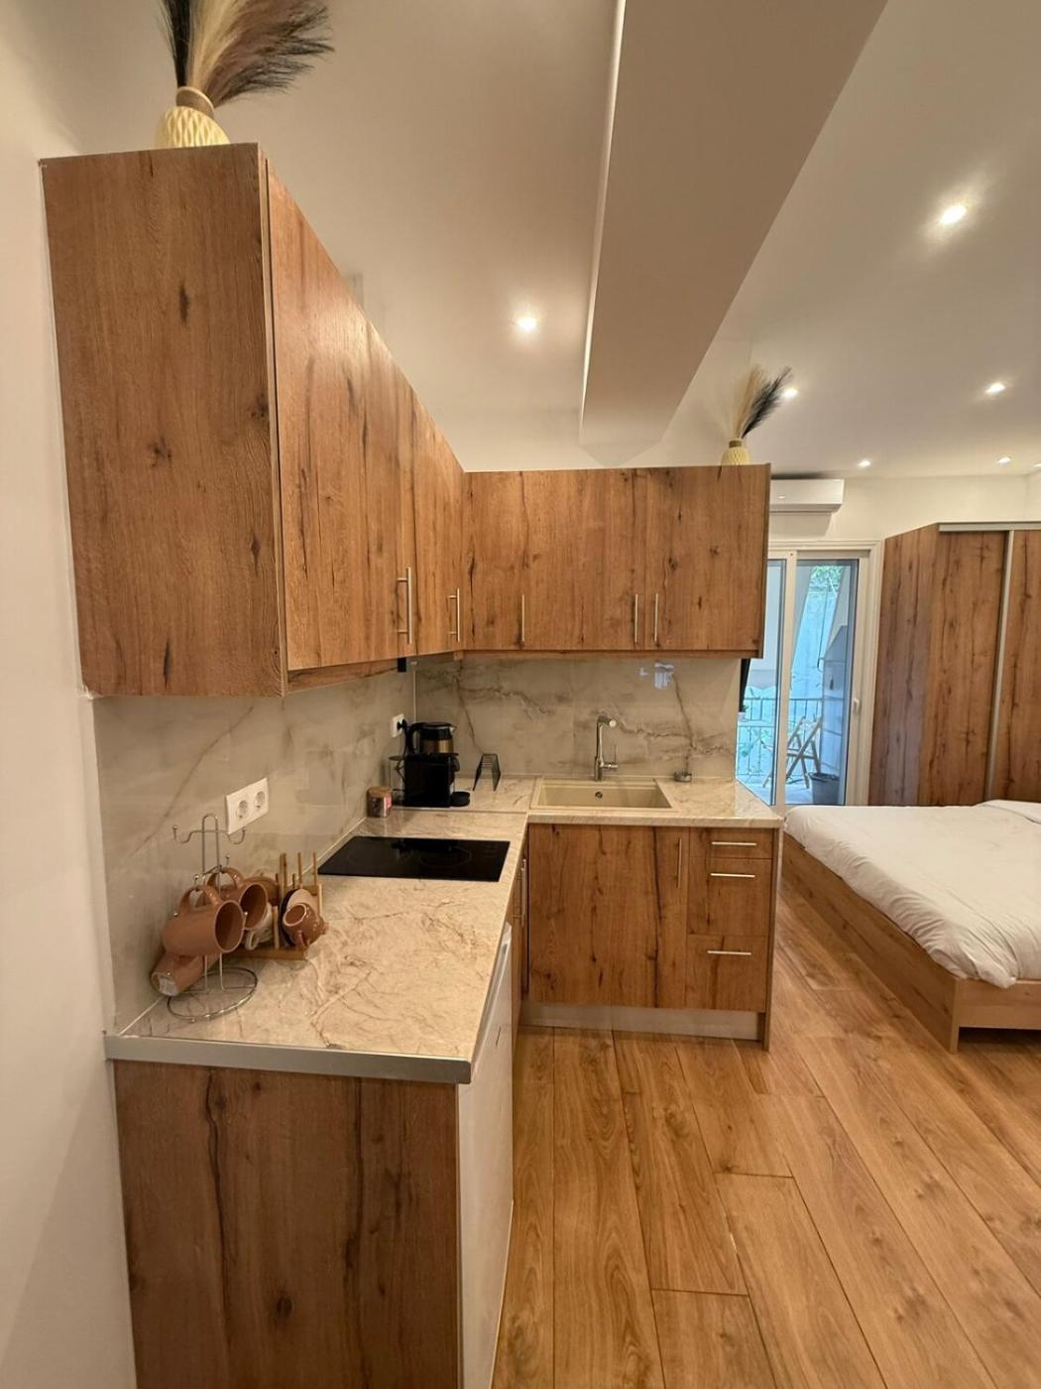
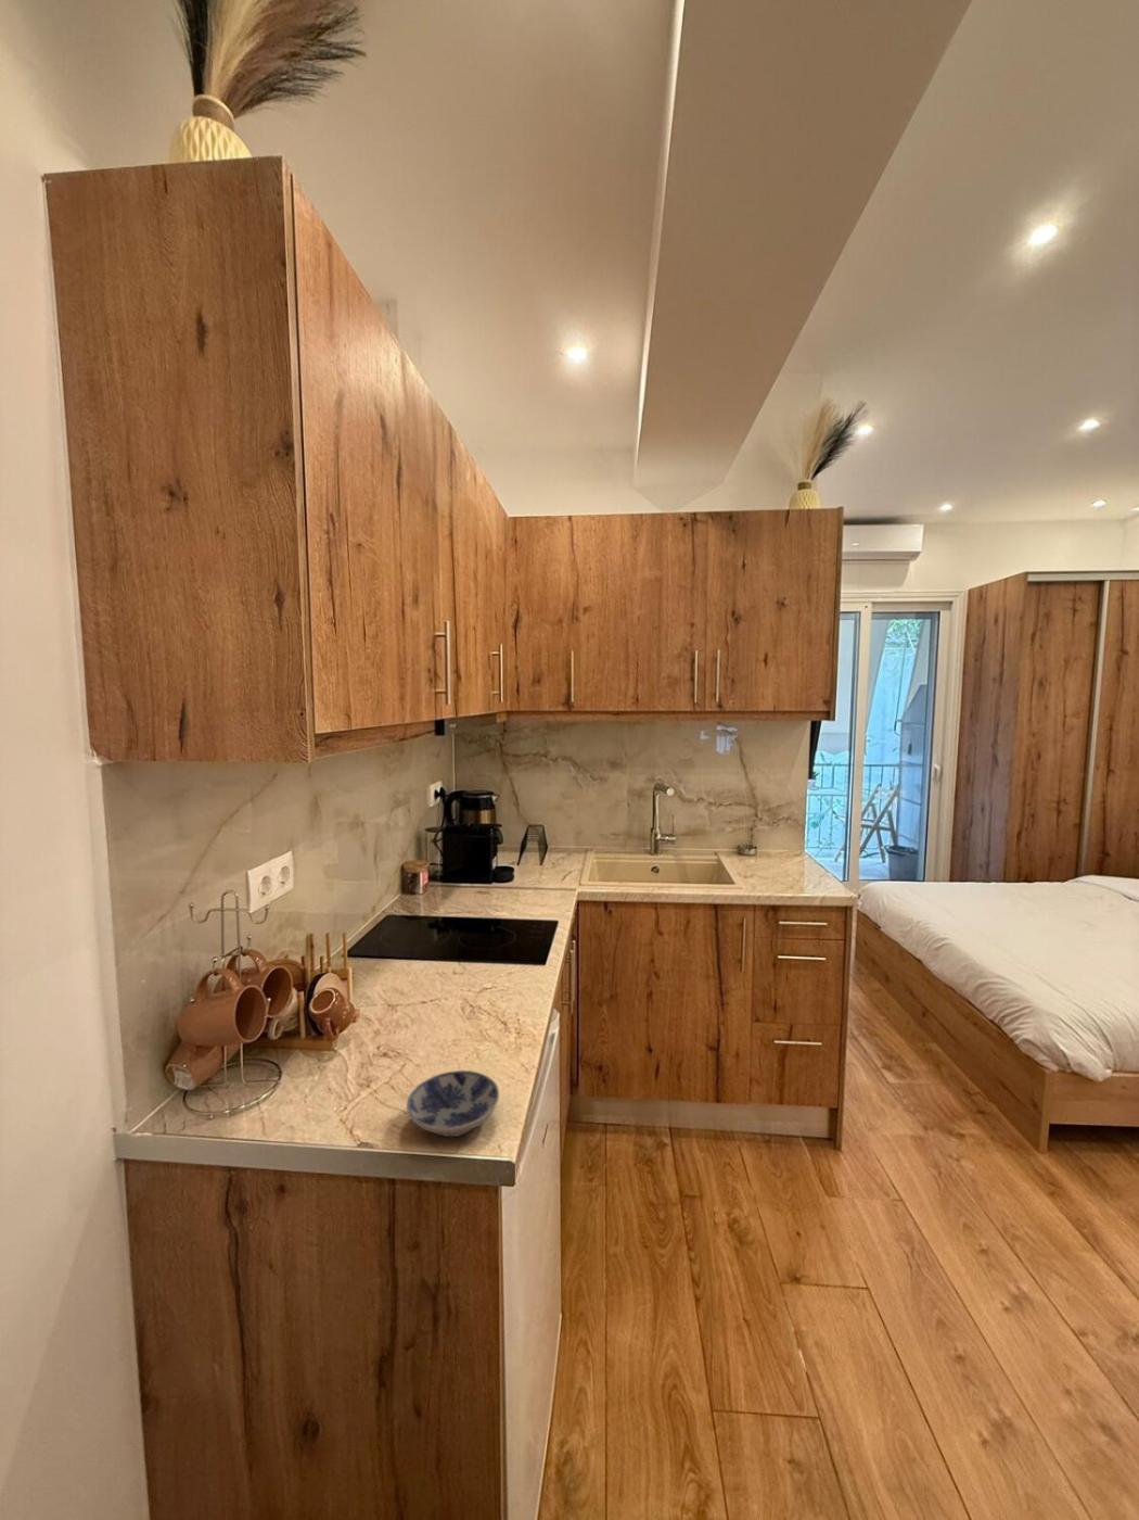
+ bowl (453, 1106)
